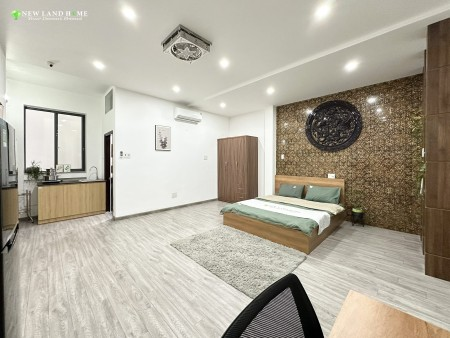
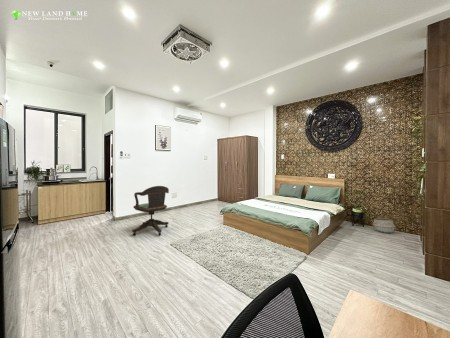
+ office chair (151, 208)
+ woven basket (383, 222)
